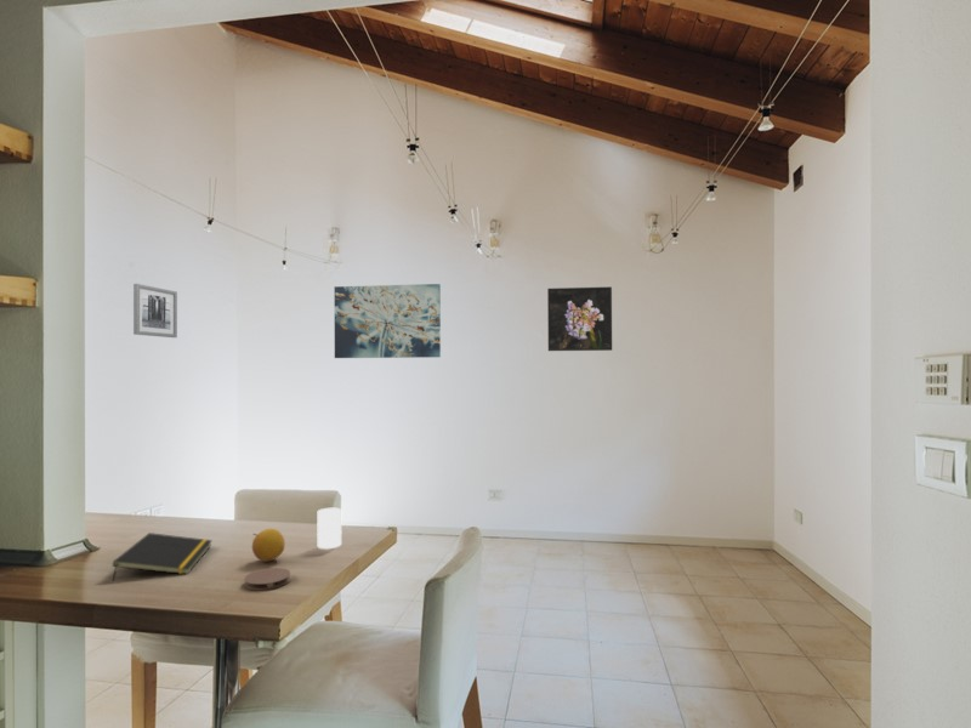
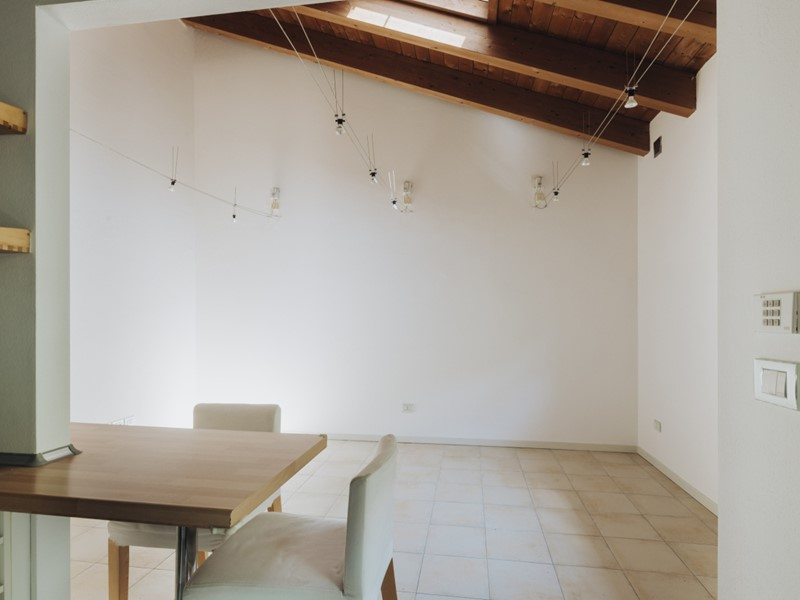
- wall art (386, 322)
- wall art (155, 312)
- notepad (166, 552)
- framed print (579, 319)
- coaster (267, 578)
- fruit (268, 545)
- cup (329, 527)
